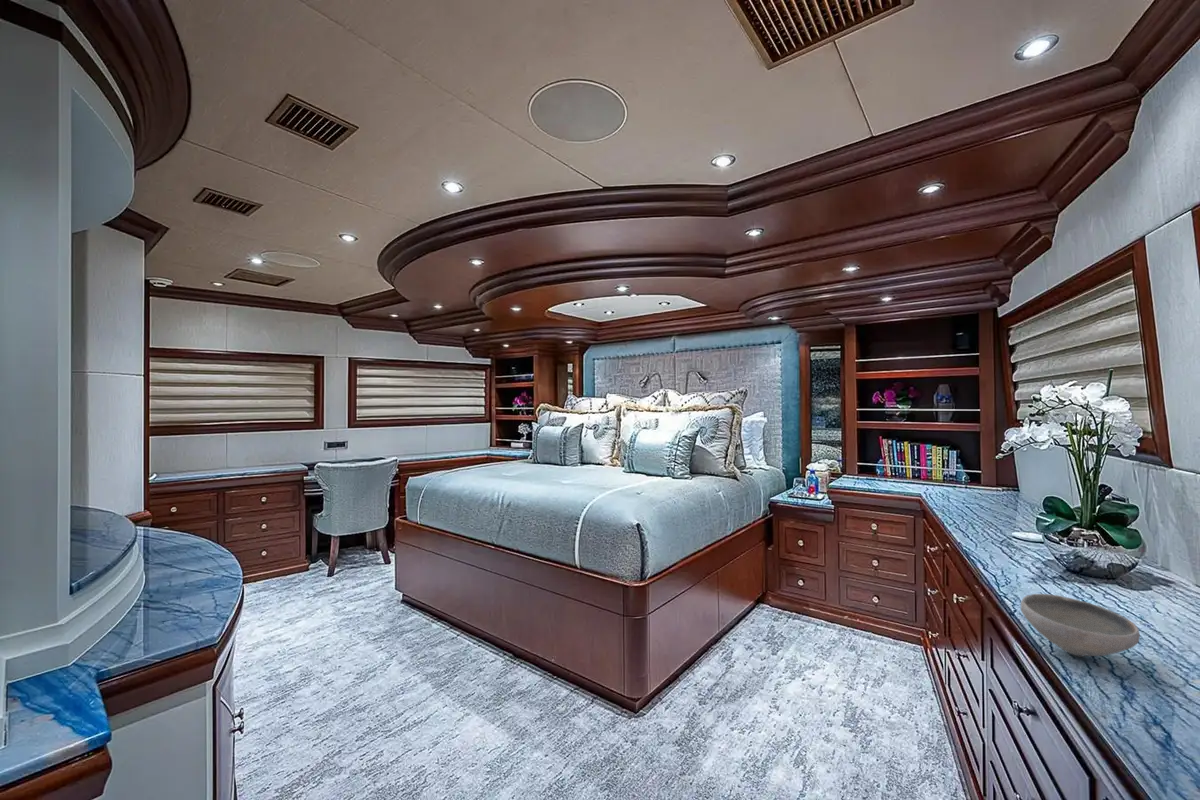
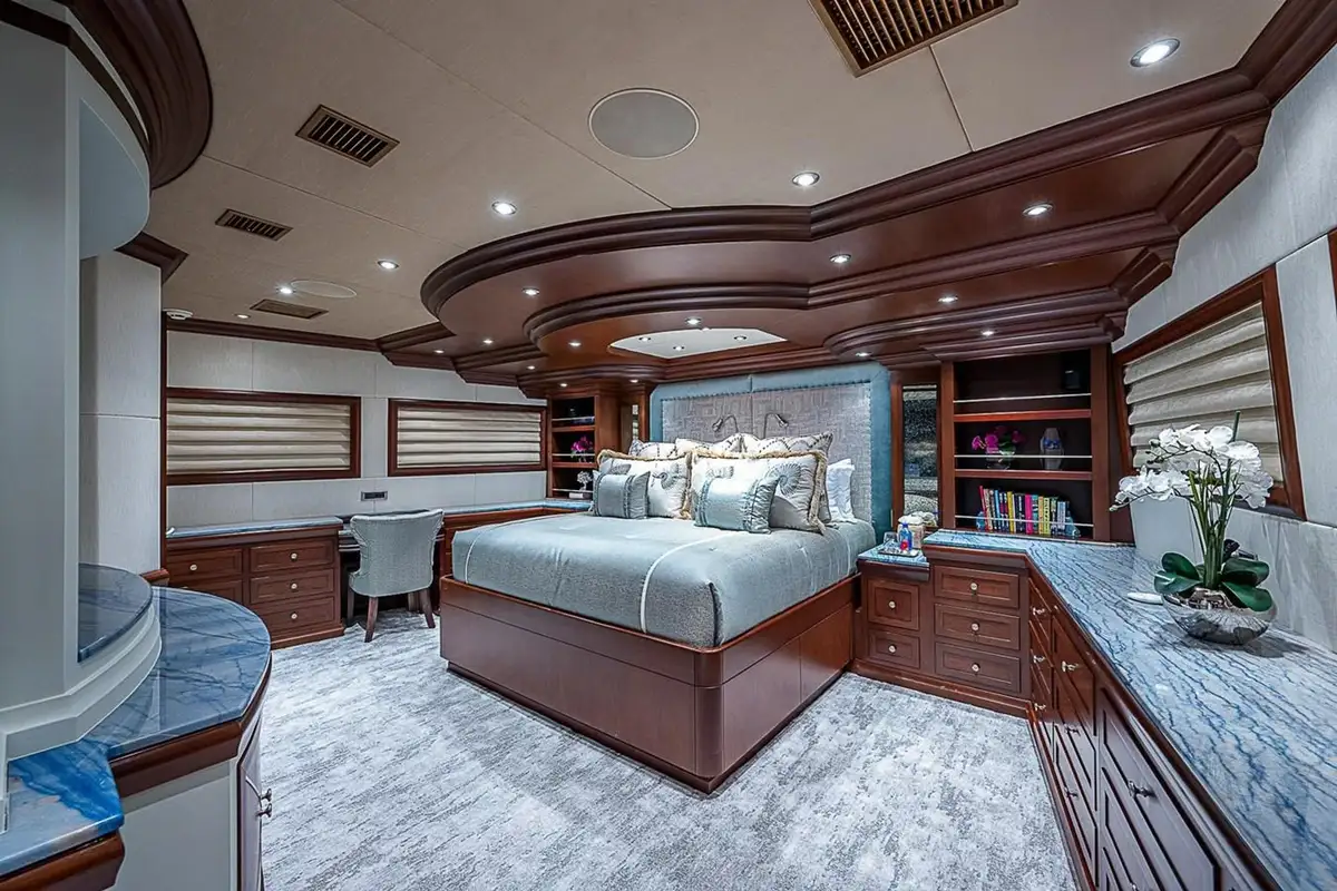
- bowl (1077, 631)
